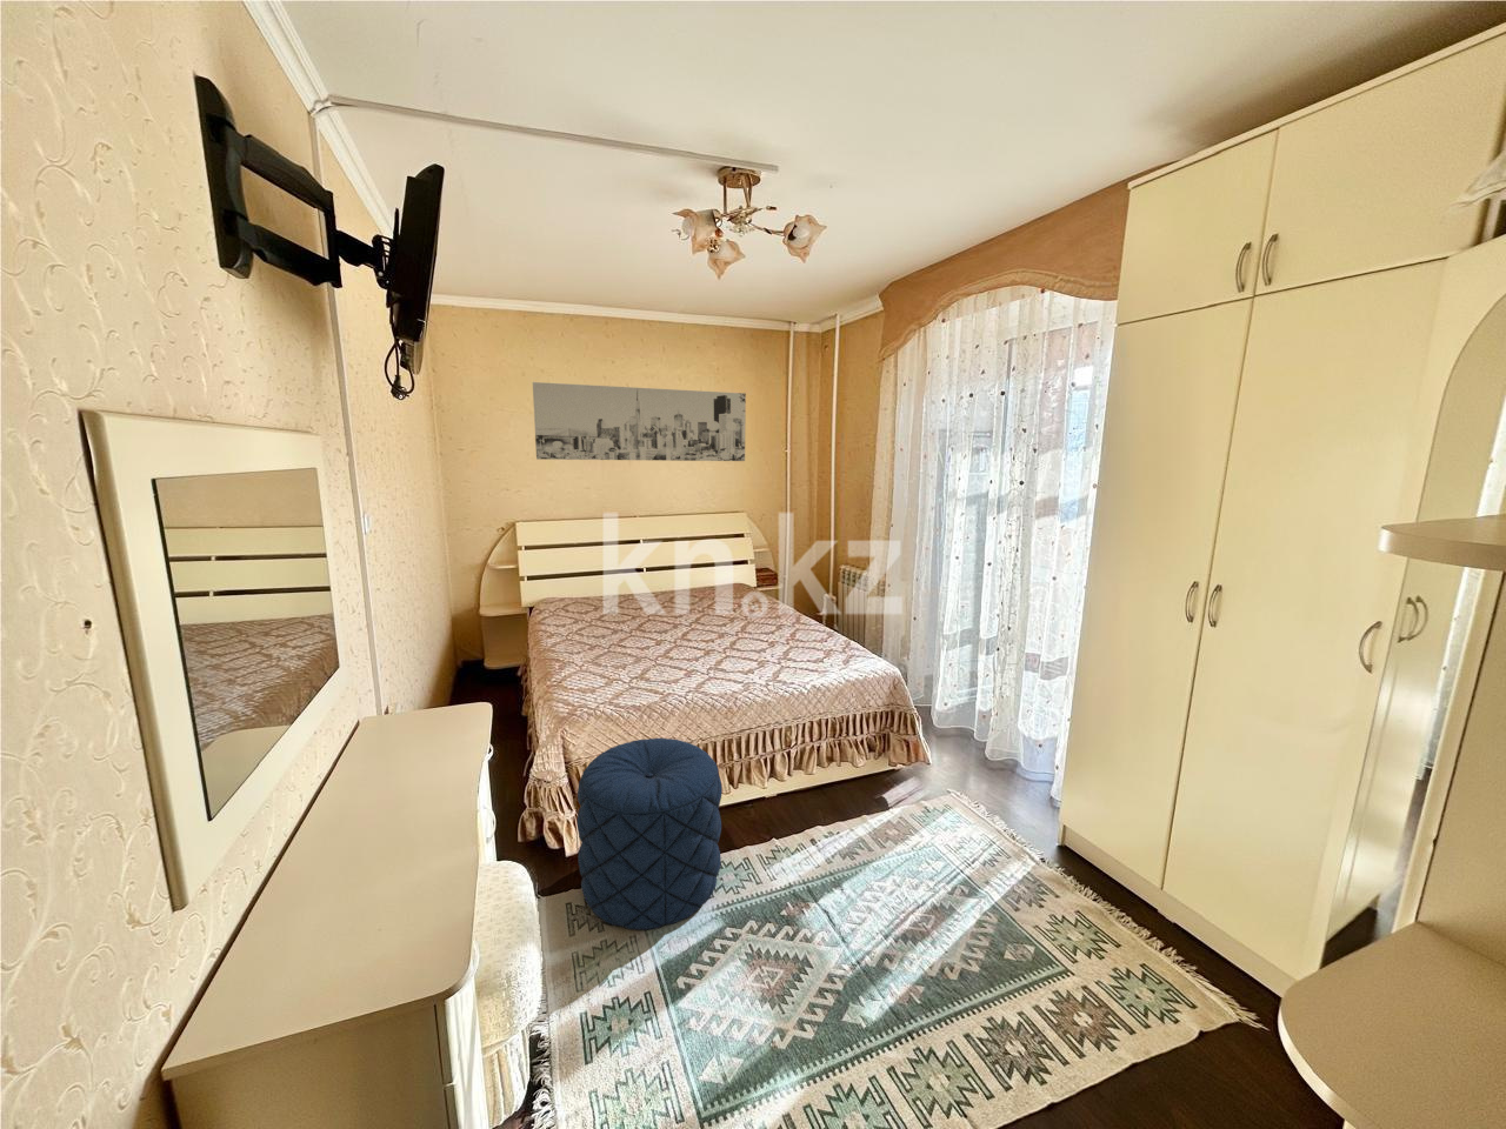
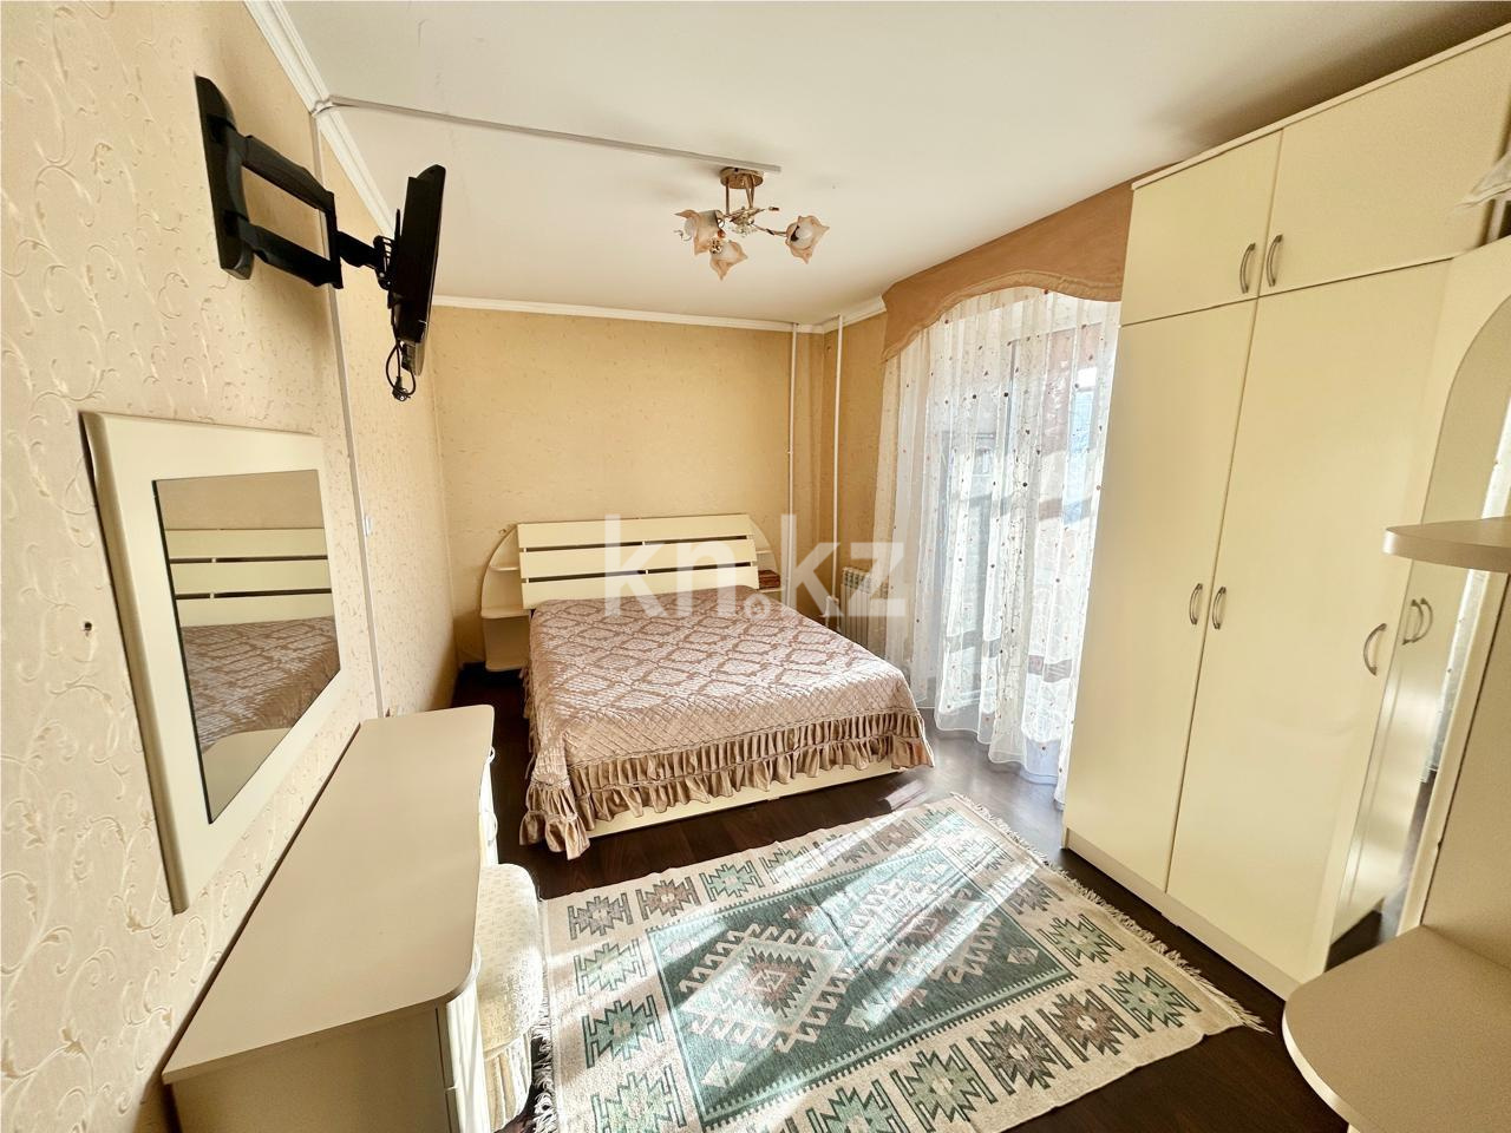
- pouf (650, 821)
- wall art (646, 425)
